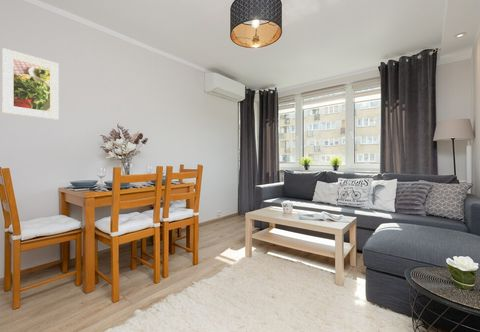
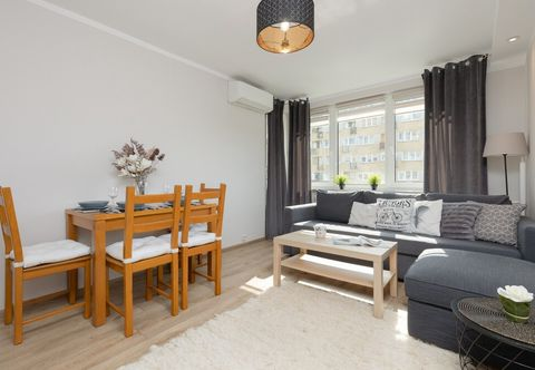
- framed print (32, 86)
